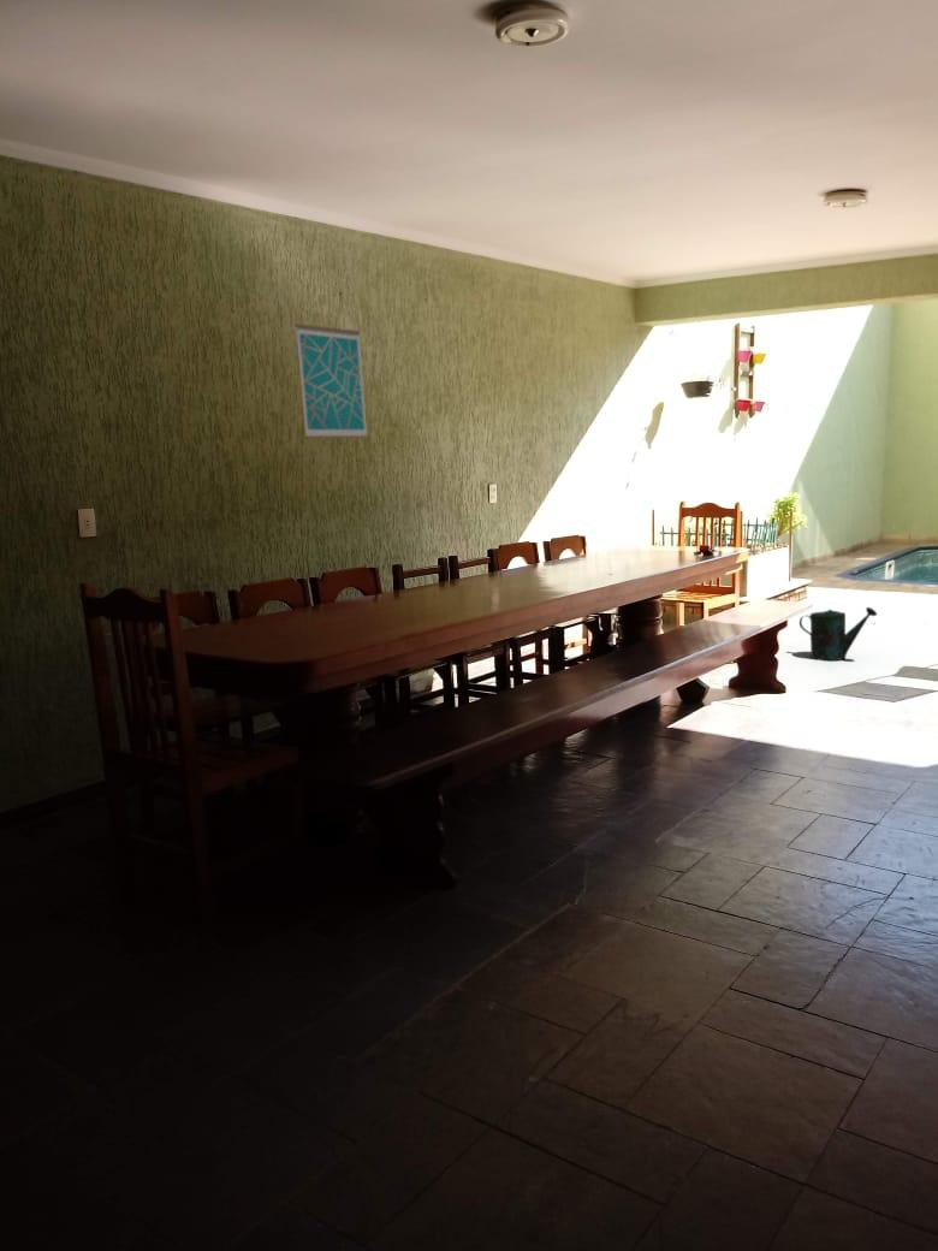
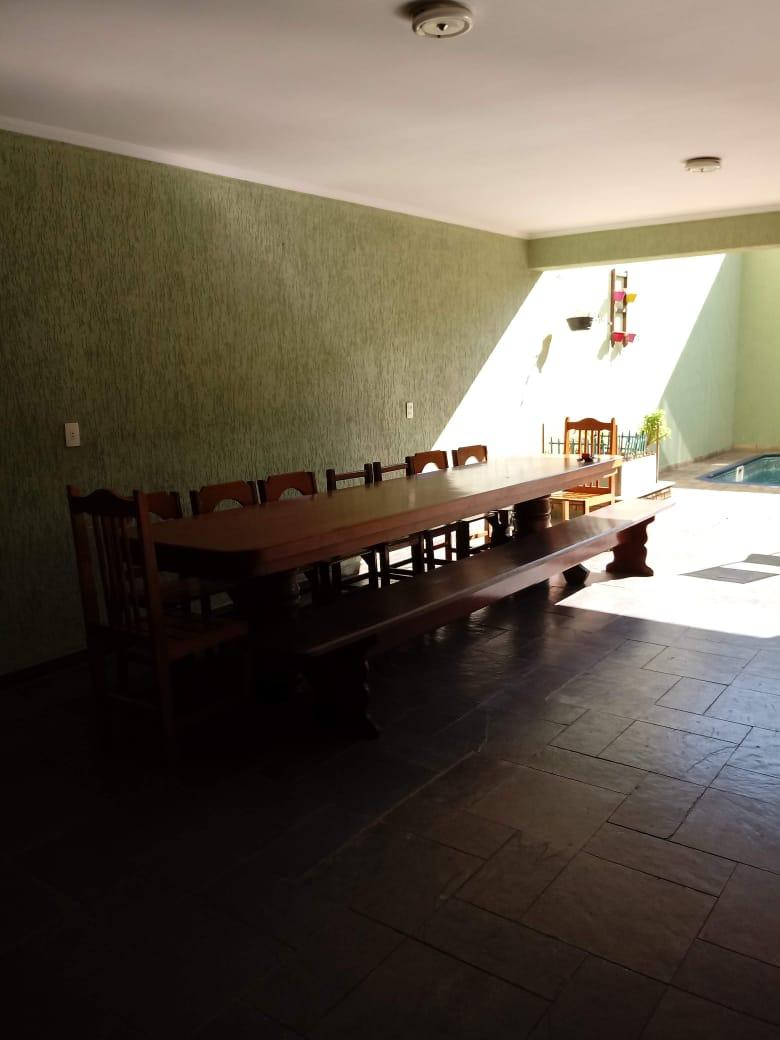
- watering can (837, 632)
- wall art (333, 383)
